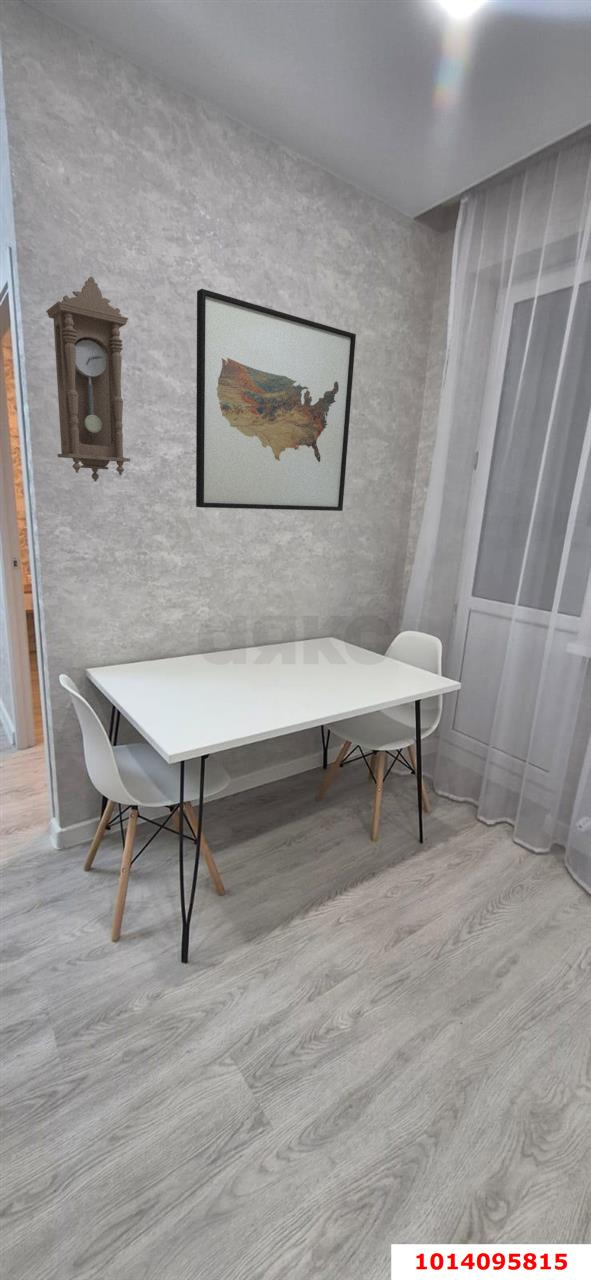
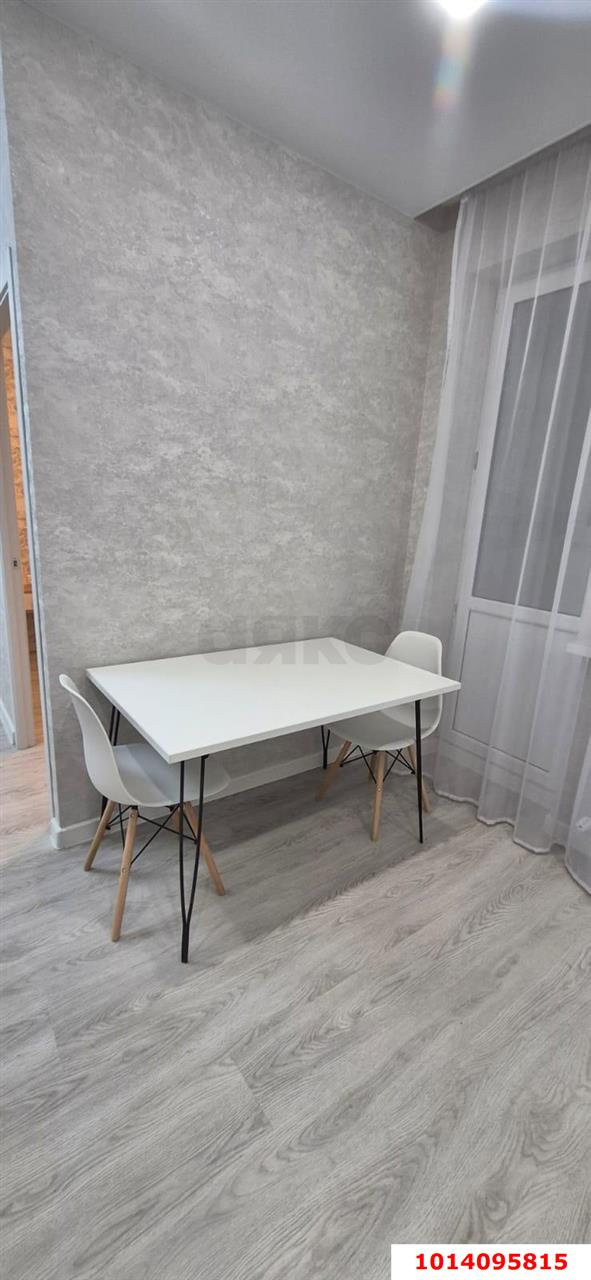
- wall art (279, 416)
- pendulum clock (90, 385)
